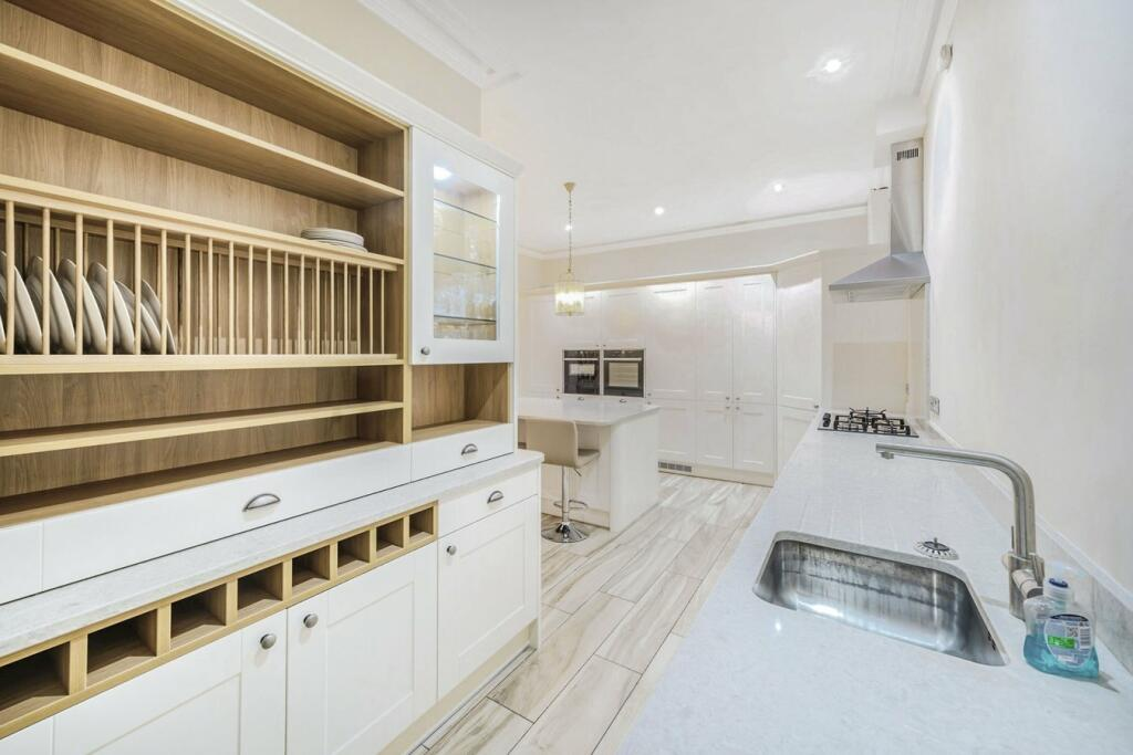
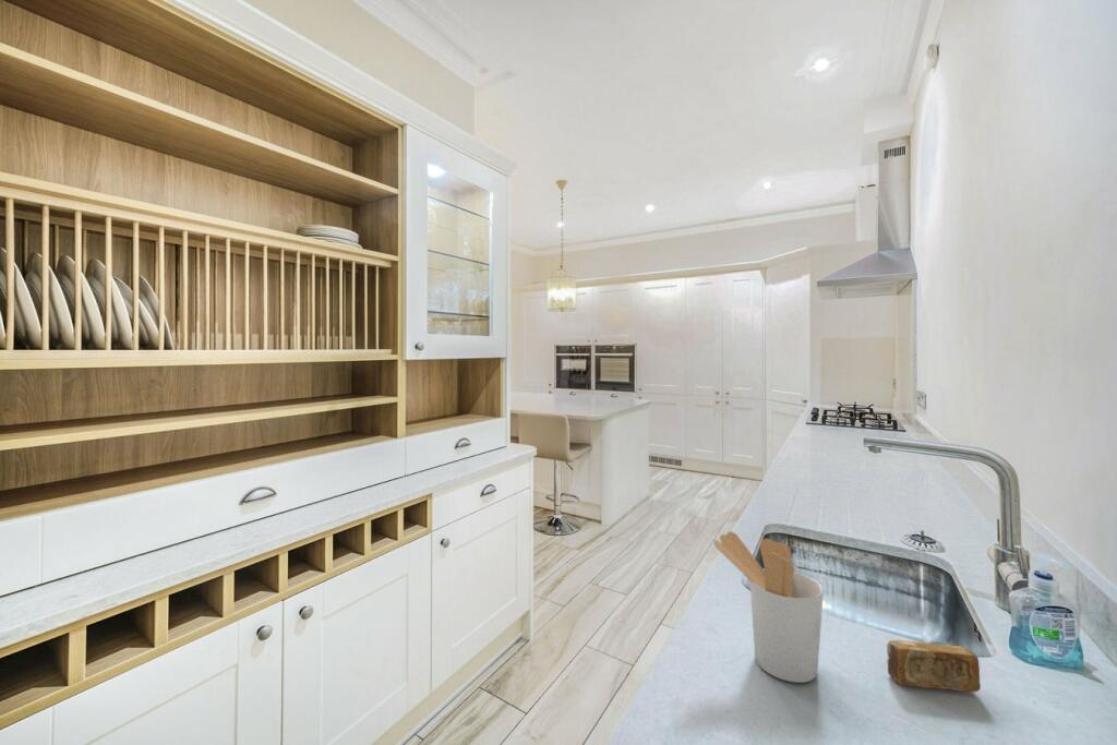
+ utensil holder (766, 598)
+ soap bar (932, 664)
